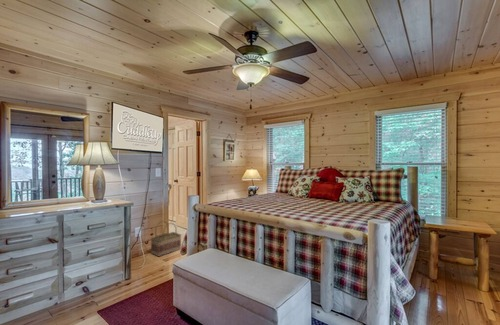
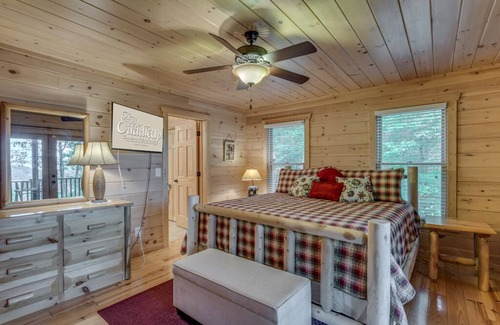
- basket (166, 236)
